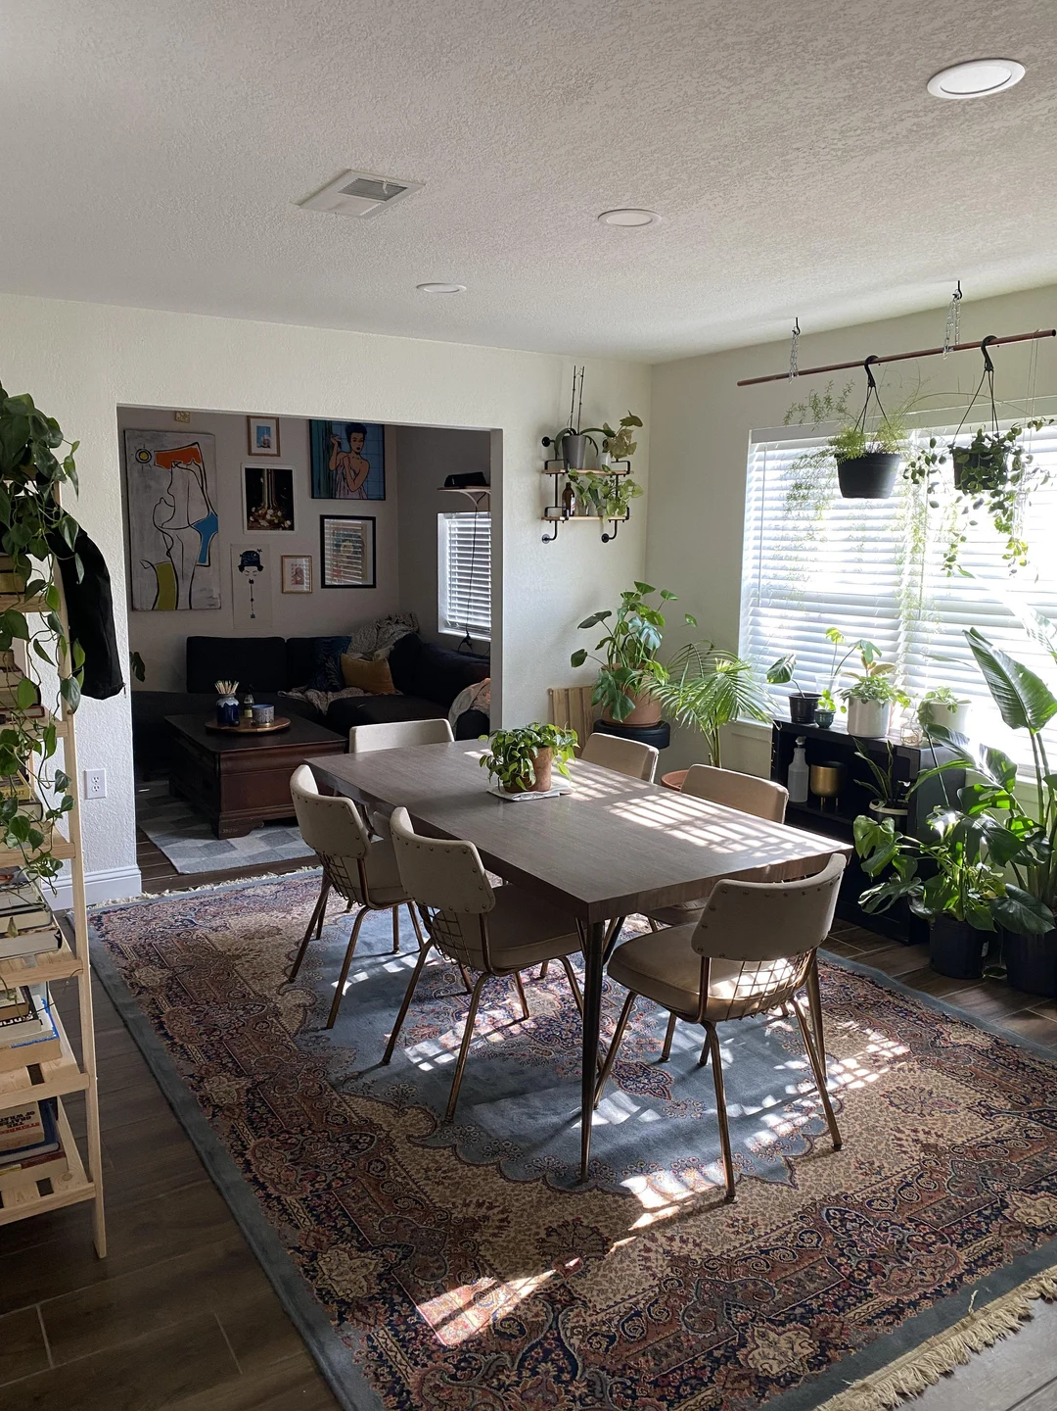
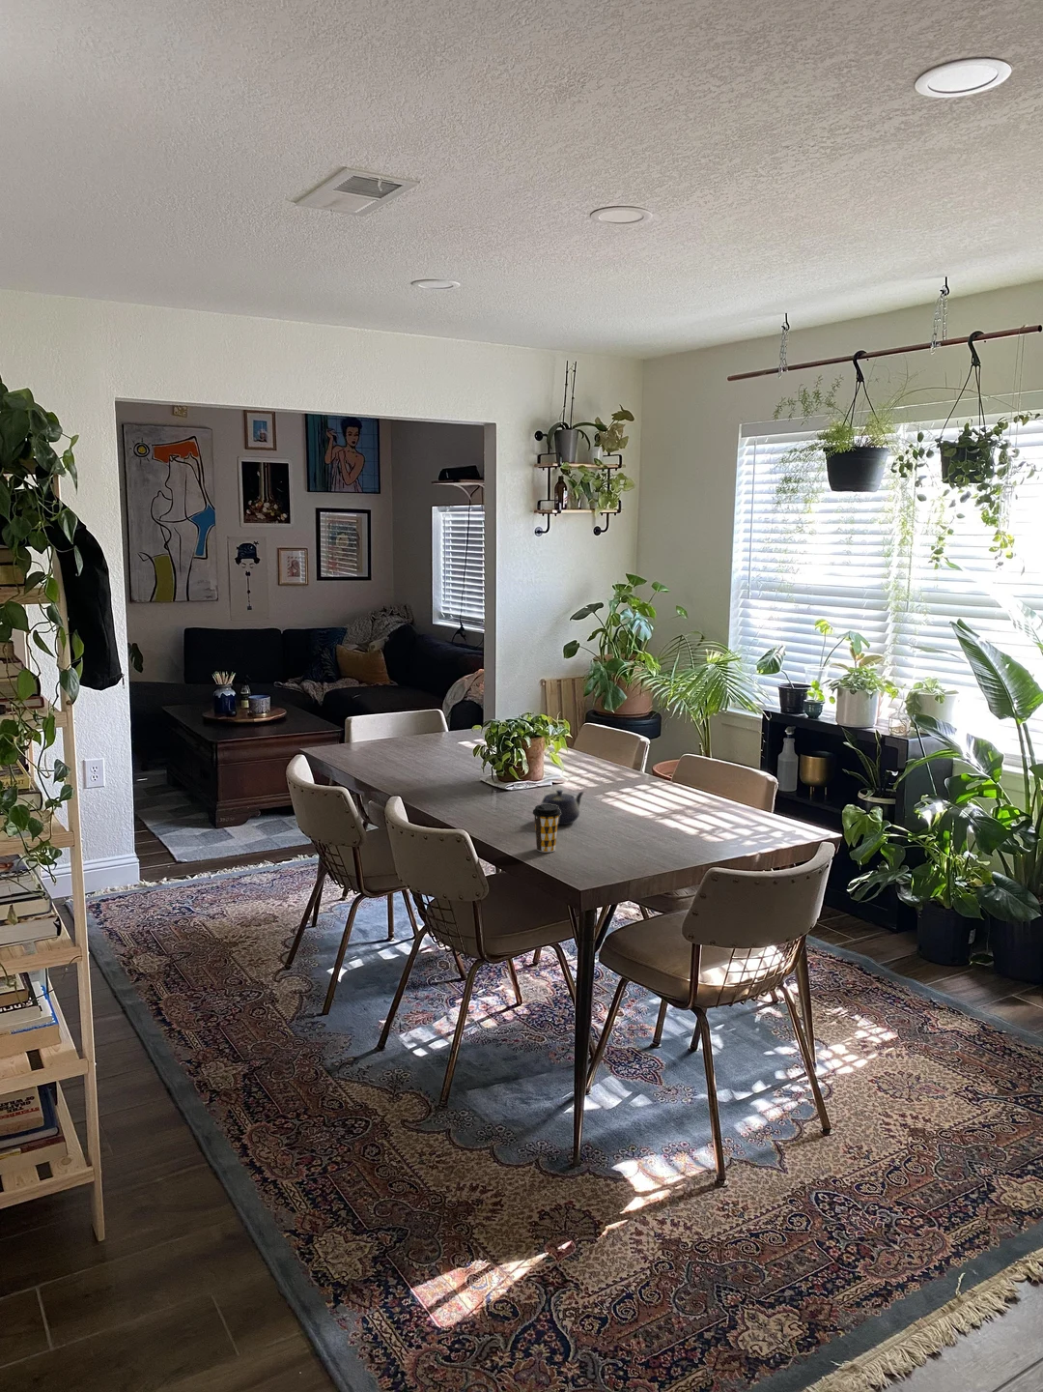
+ teapot (560, 806)
+ coffee cup (546, 829)
